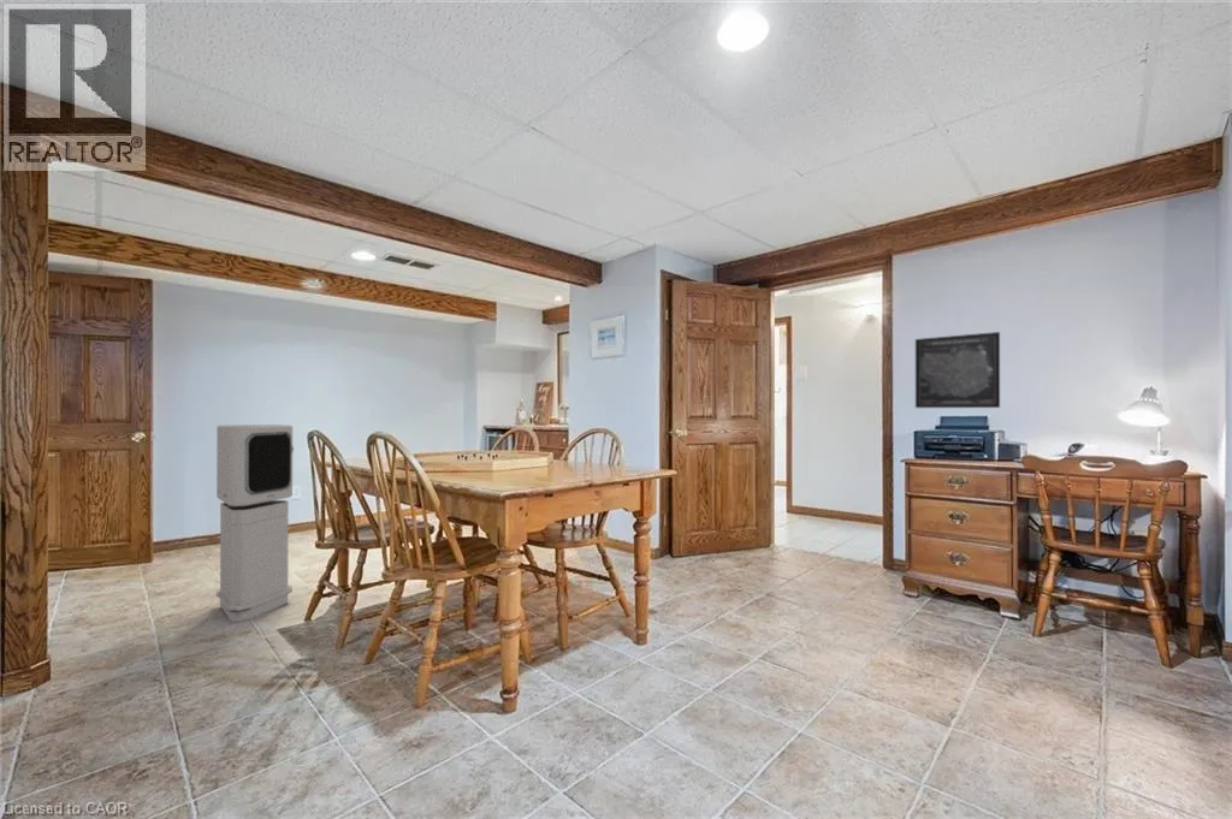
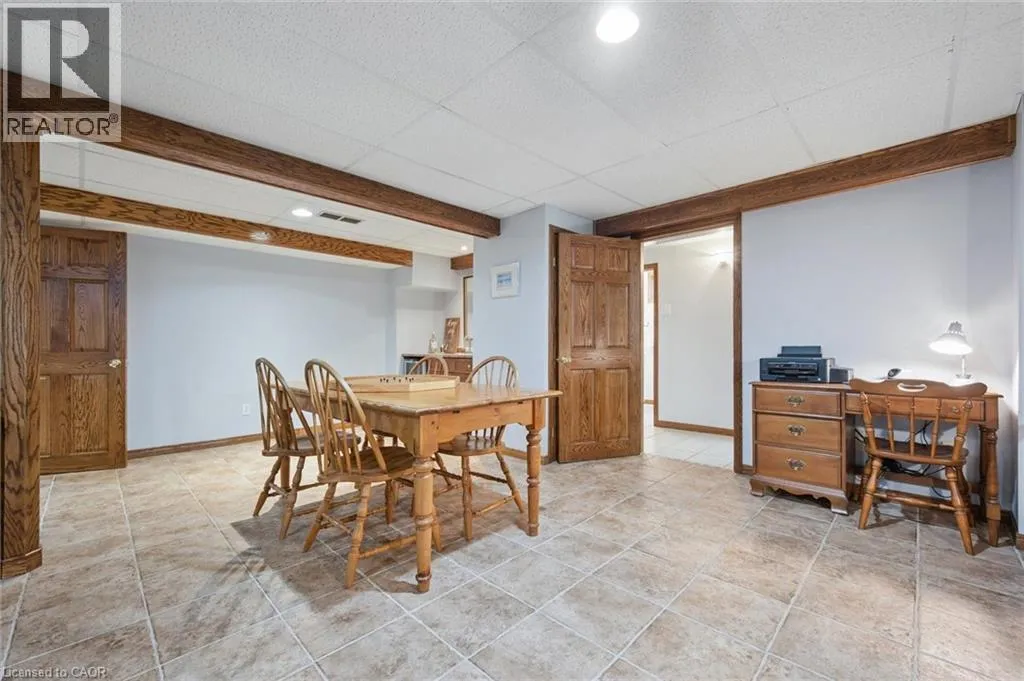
- air purifier (244, 517)
- wall art (955, 372)
